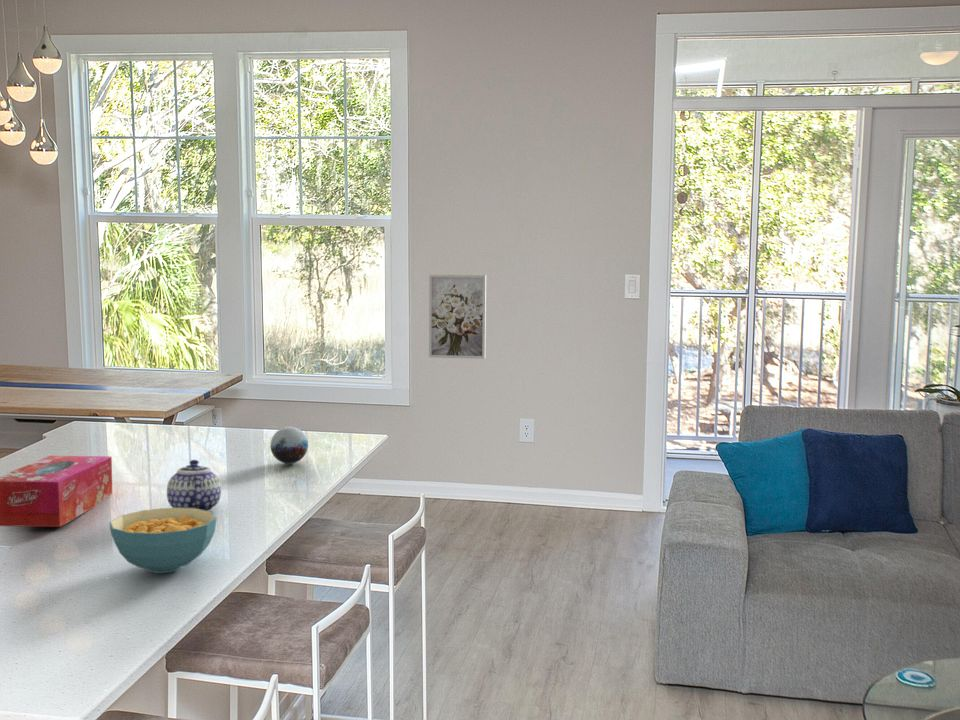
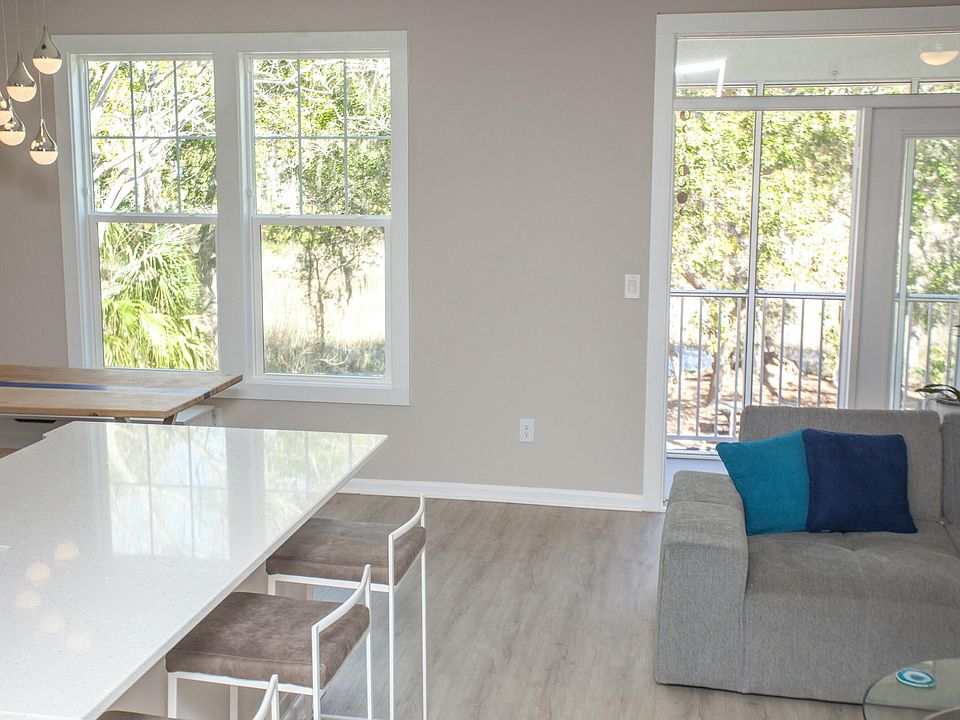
- decorative orb (289, 445)
- cereal bowl (163, 544)
- wall art (457, 316)
- teapot (194, 485)
- tissue box (54, 489)
